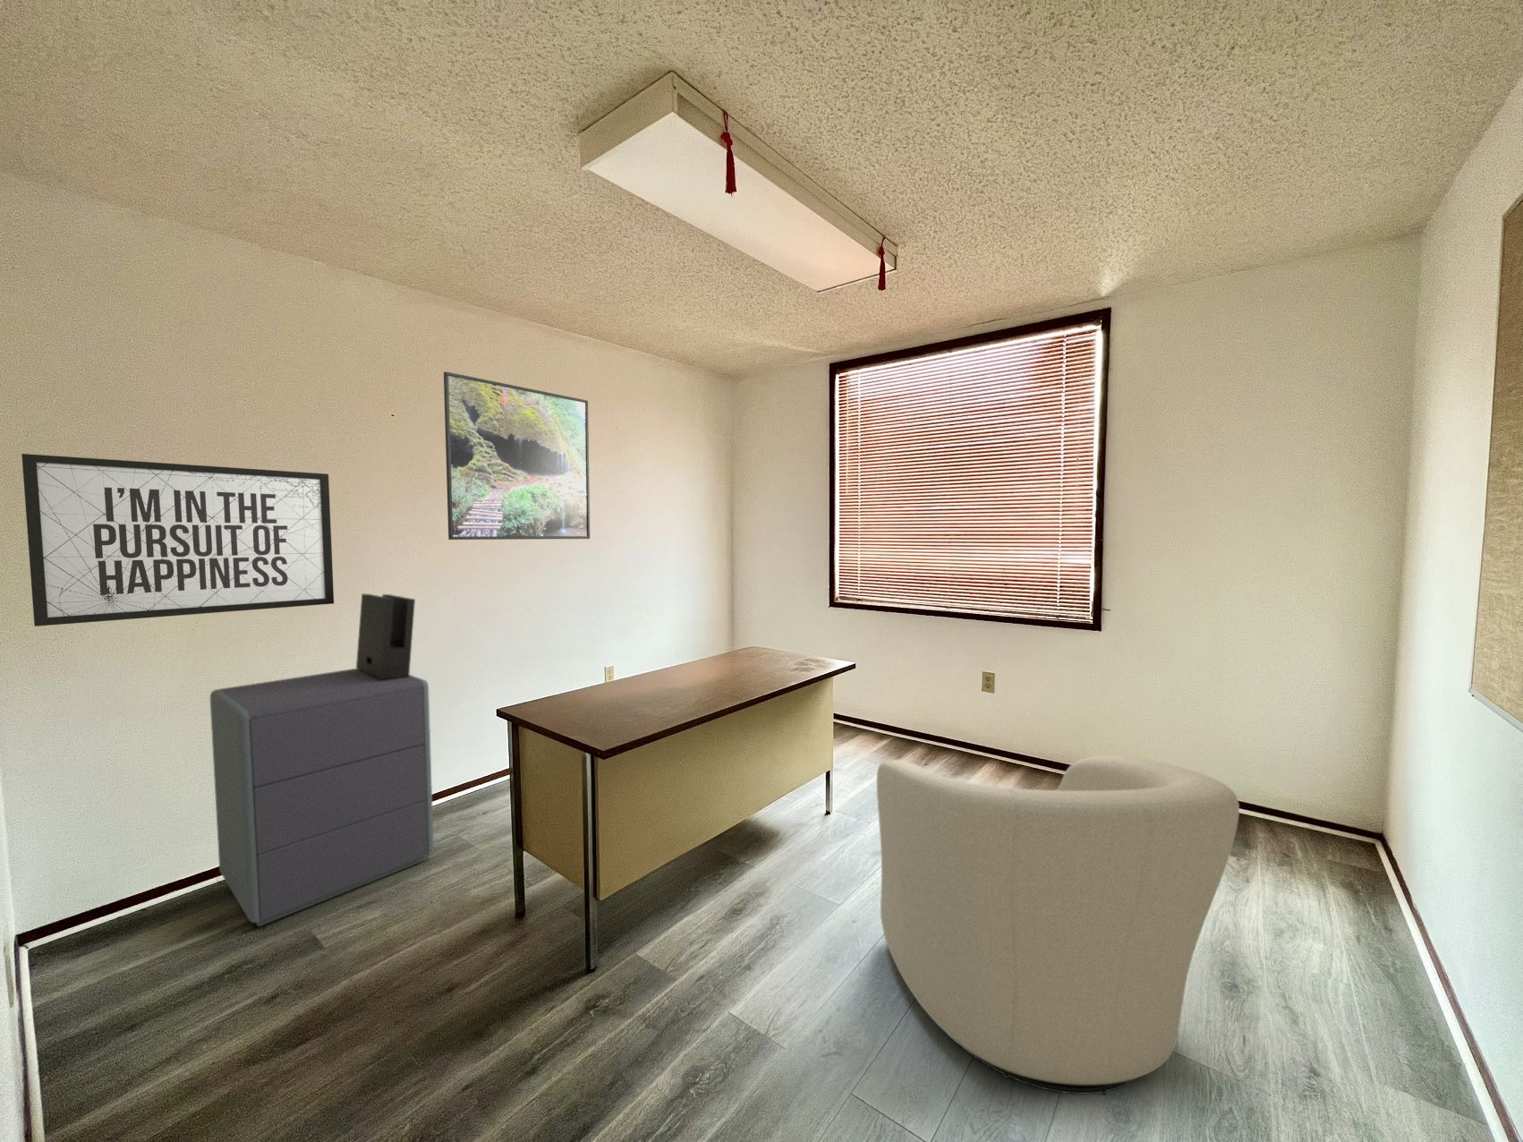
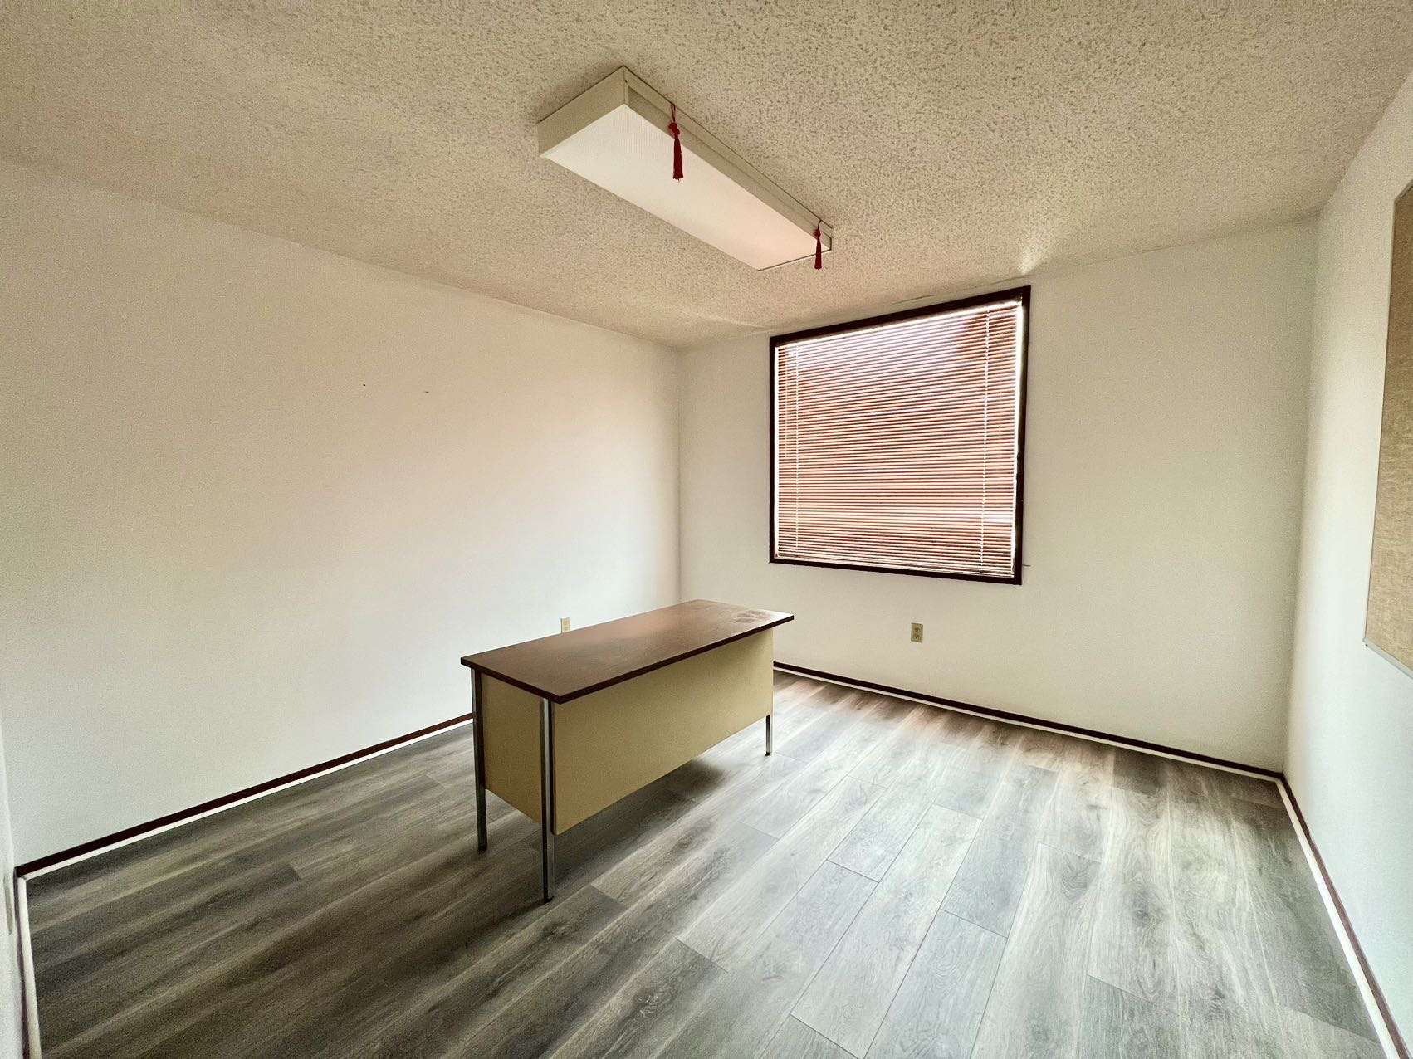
- file holder (381, 635)
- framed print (524, 463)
- filing cabinet (326, 777)
- chair (1039, 878)
- mirror (200, 540)
